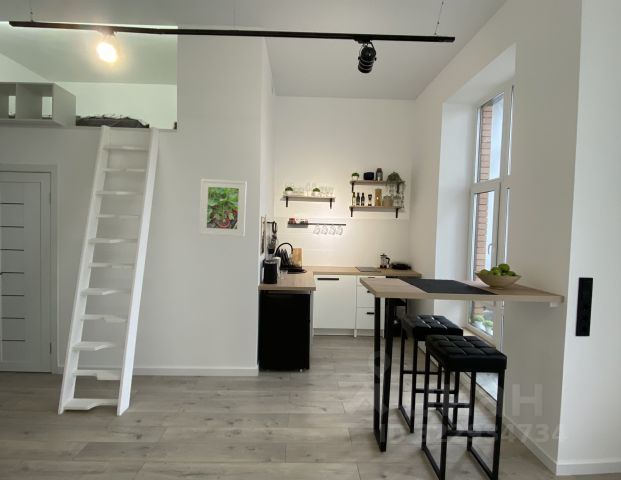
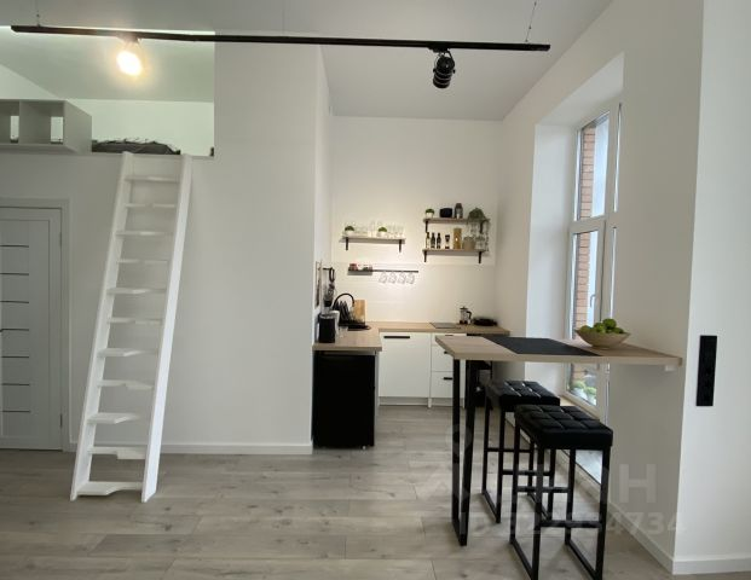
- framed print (222, 208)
